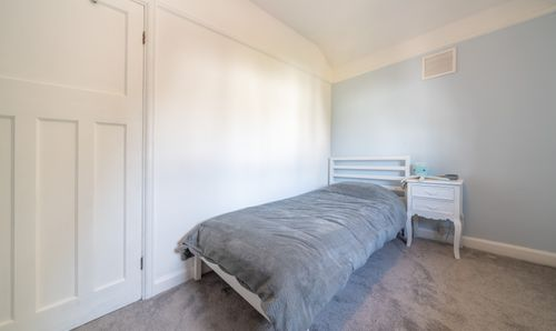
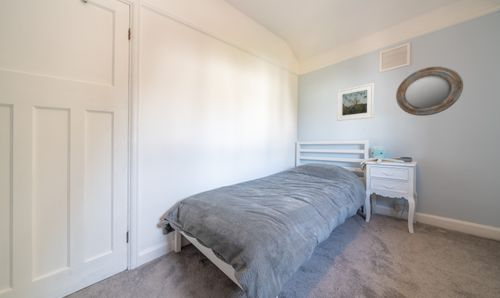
+ home mirror (426, 91)
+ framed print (354, 103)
